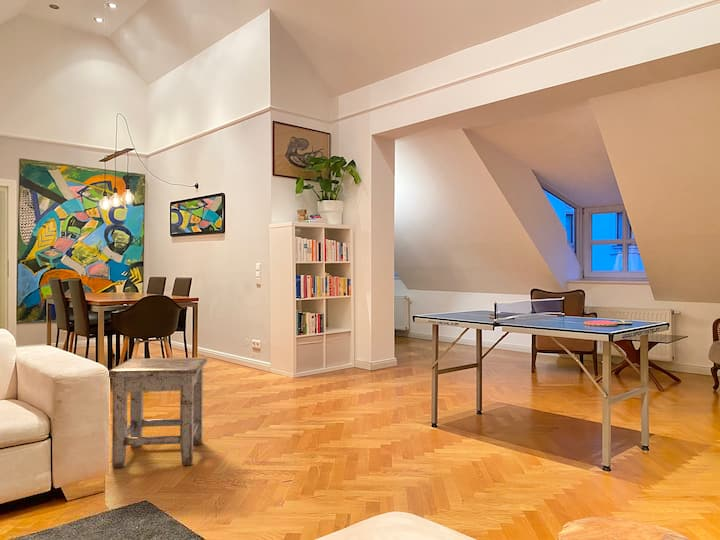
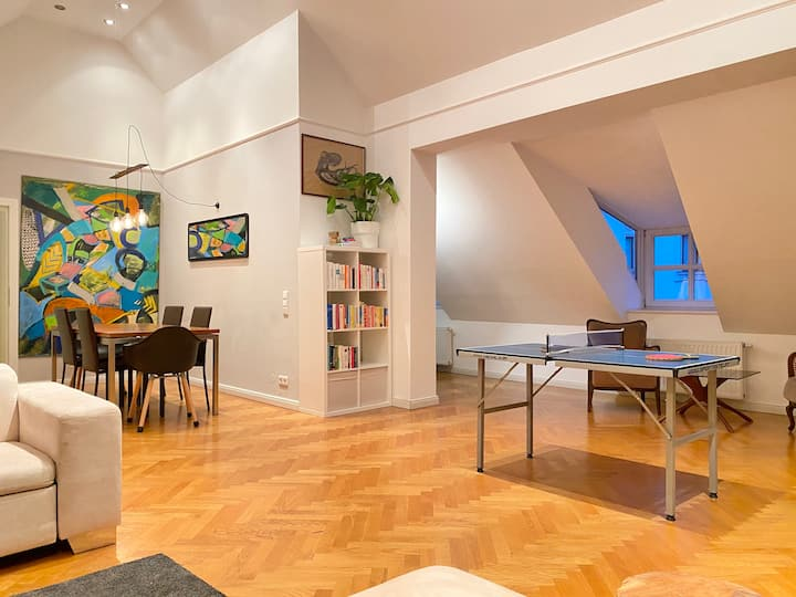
- stool (160, 419)
